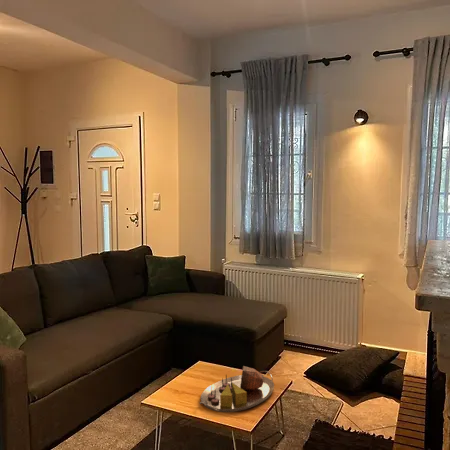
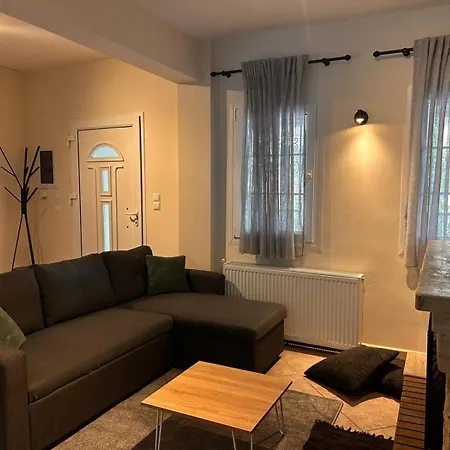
- serving tray (238, 382)
